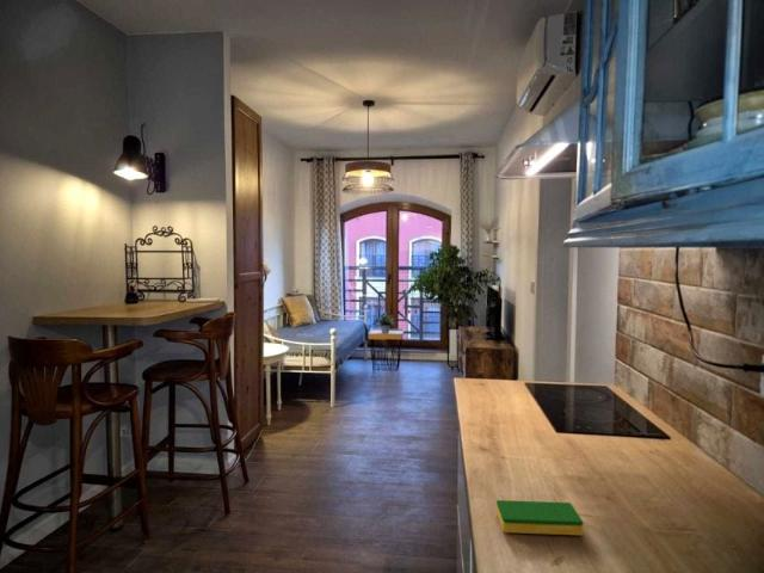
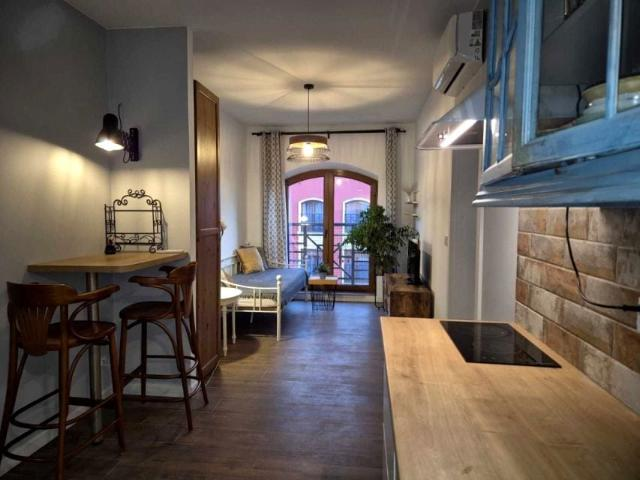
- dish sponge (537, 517)
